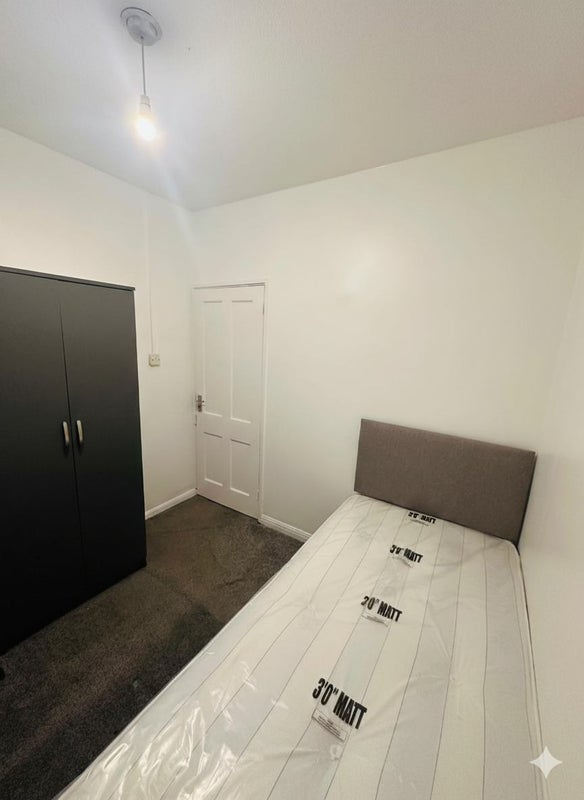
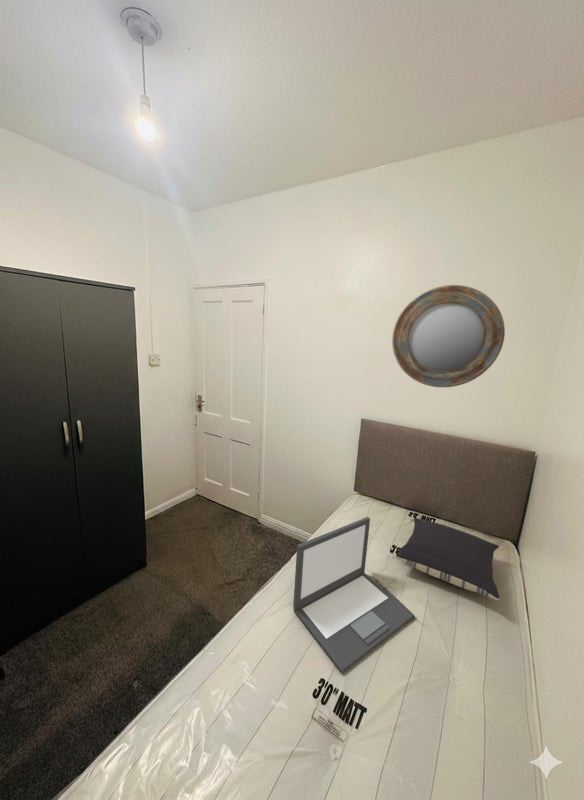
+ pillow (448, 550)
+ laptop (356, 581)
+ home mirror (443, 337)
